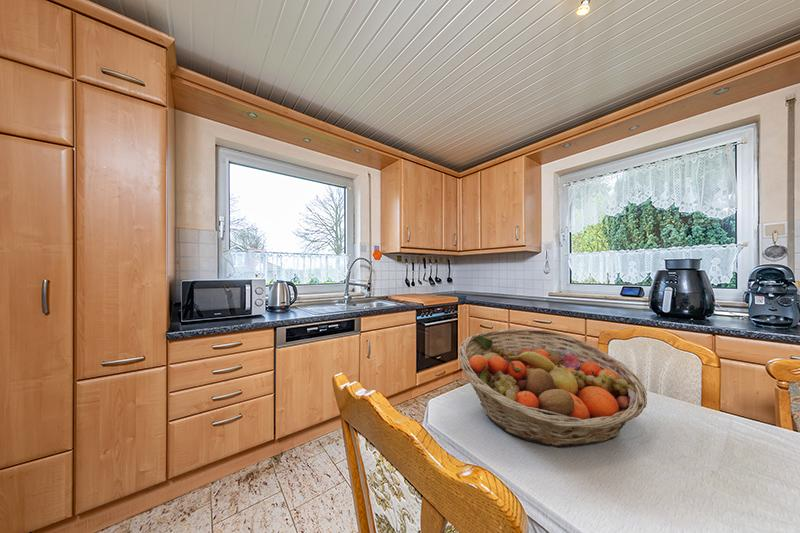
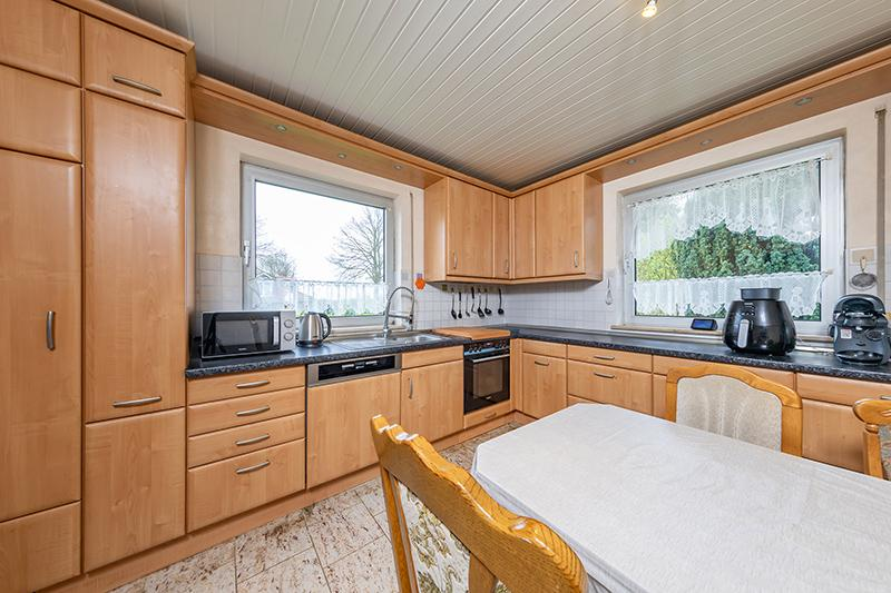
- fruit basket (543, 378)
